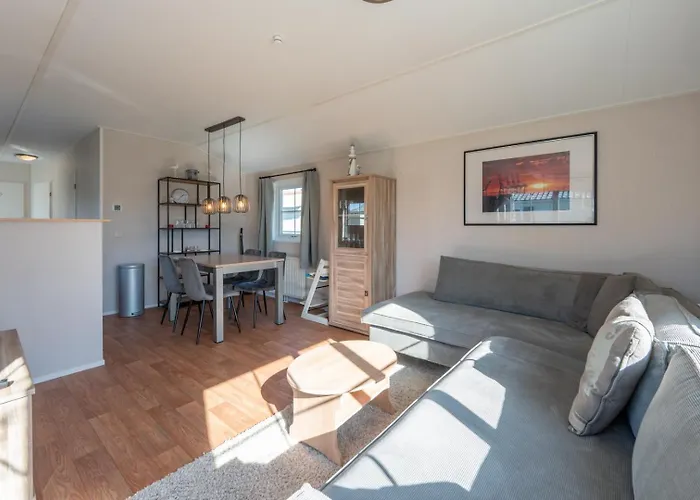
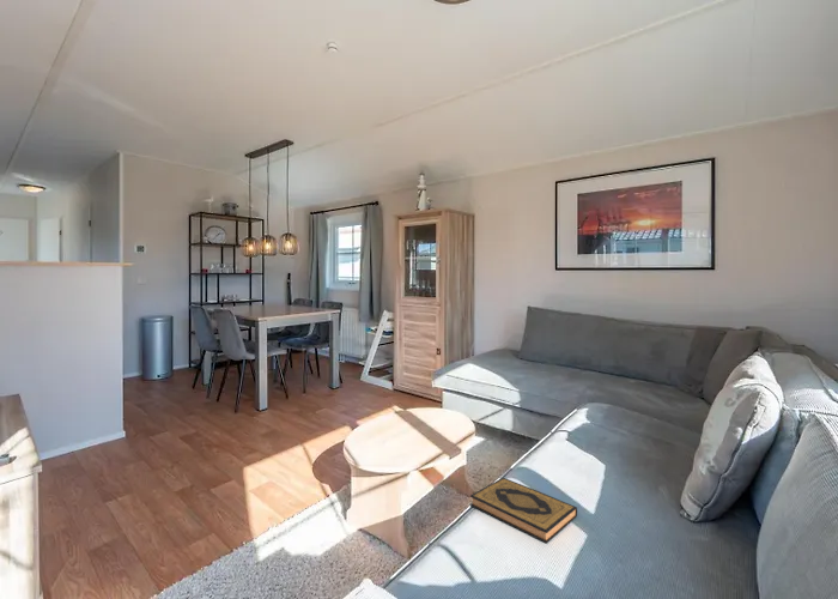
+ hardback book (522, 506)
